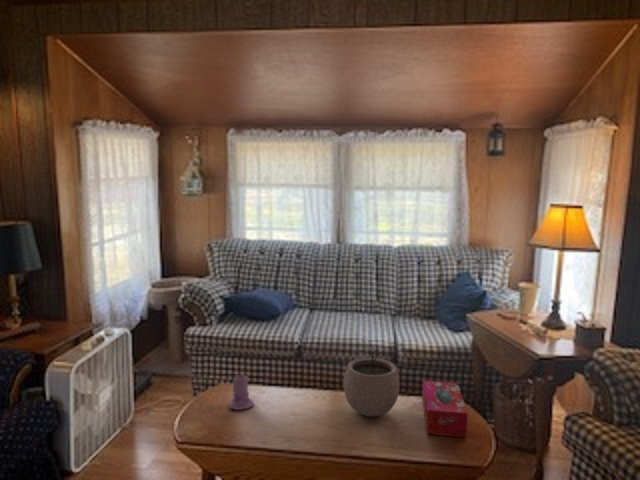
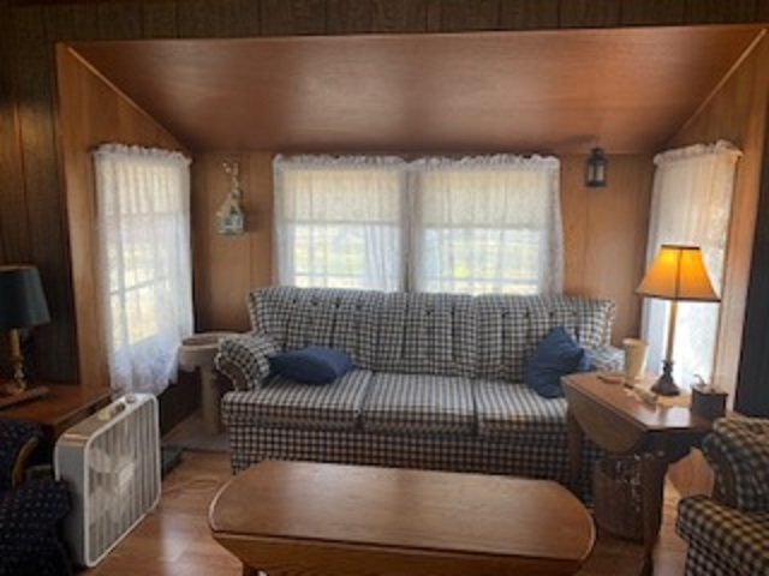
- candle (241, 388)
- plant pot (371, 379)
- tissue box (443, 406)
